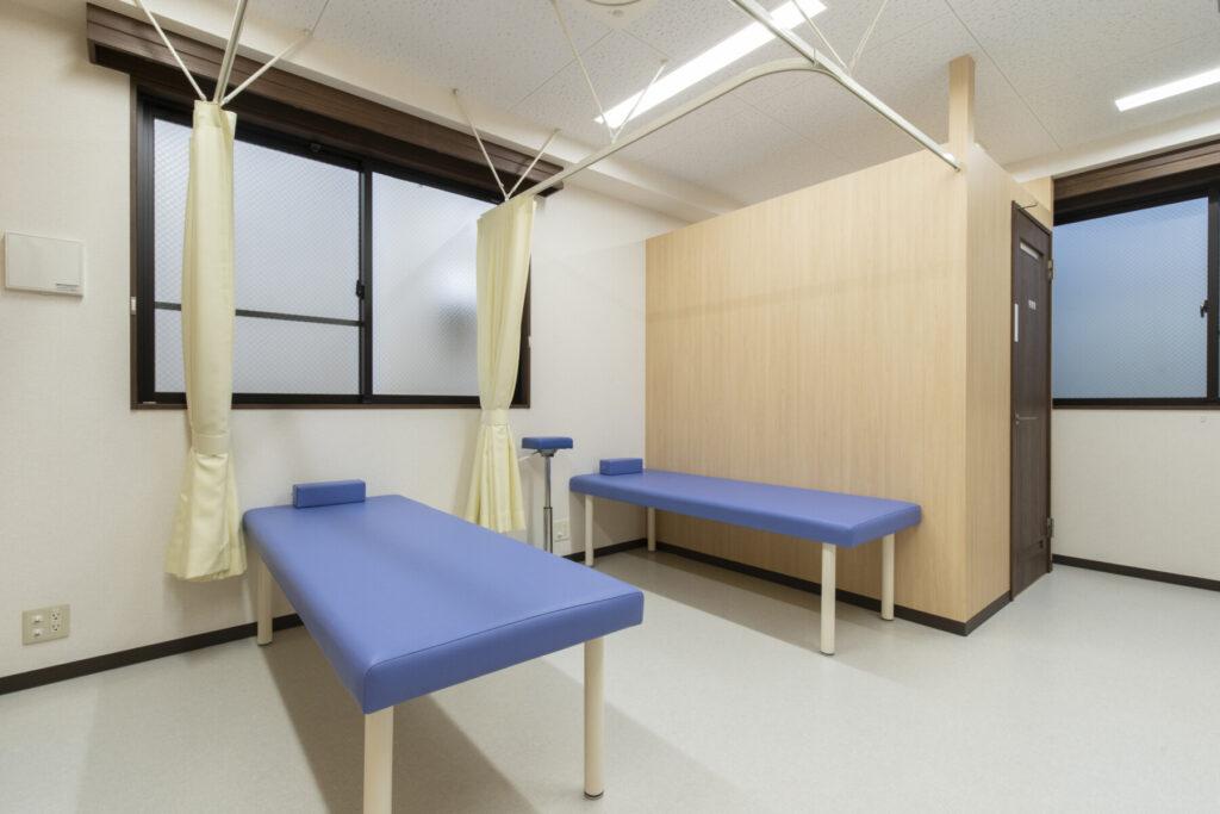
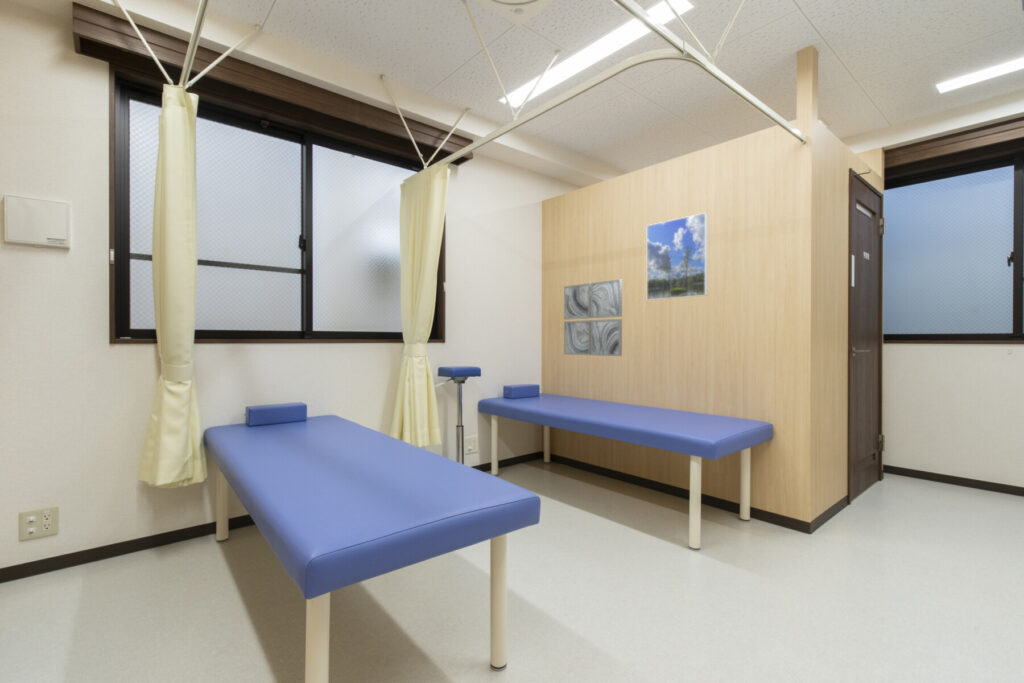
+ wall art (591, 320)
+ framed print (675, 258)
